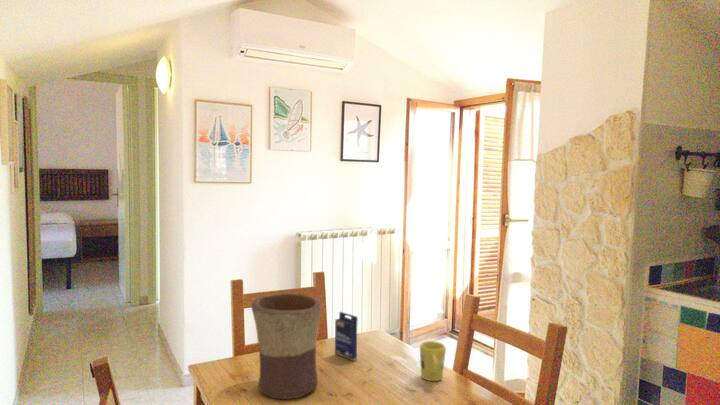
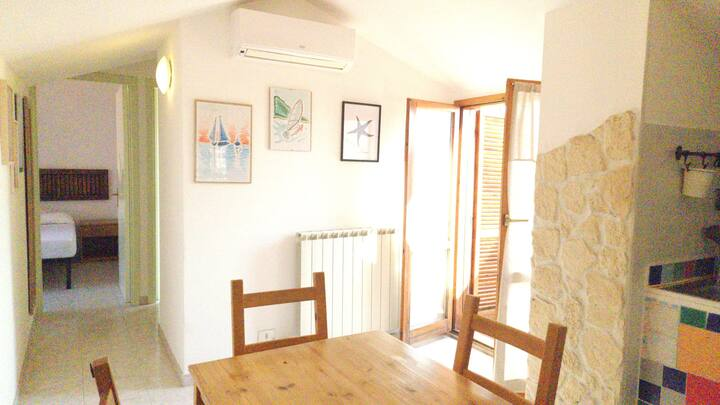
- mug (433, 363)
- small box (346, 335)
- flower pot (286, 343)
